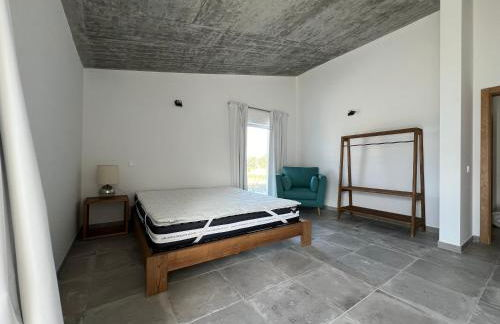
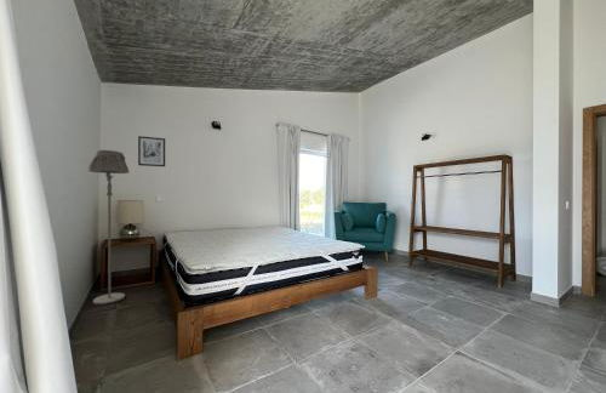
+ wall art (152, 152)
+ floor lamp (109, 224)
